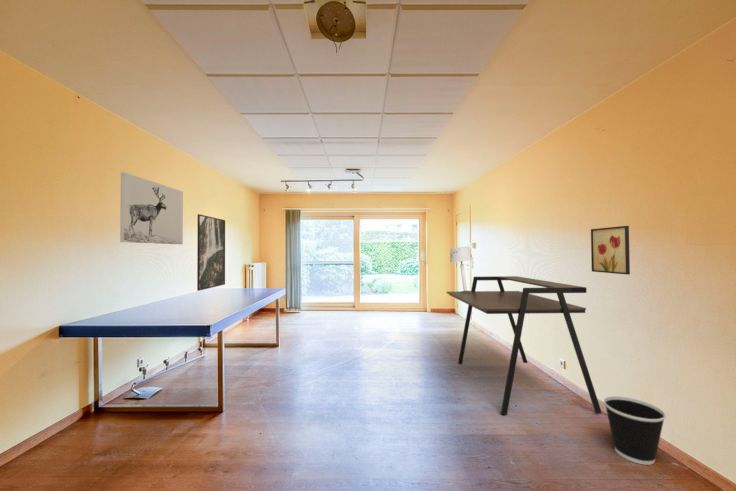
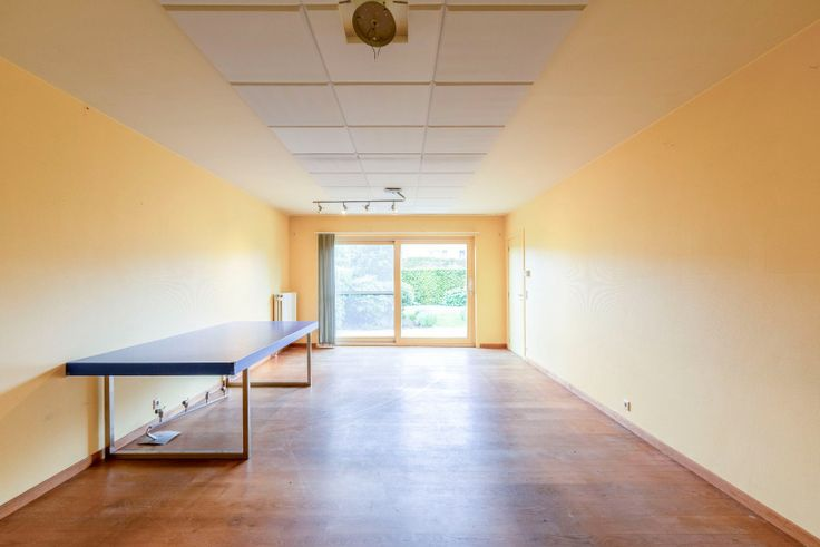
- table lamp (464, 271)
- wall art (155, 213)
- wall art (609, 250)
- wastebasket (633, 430)
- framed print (212, 252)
- desk (513, 331)
